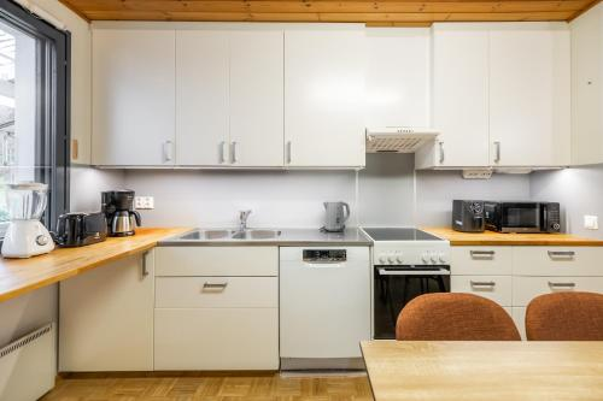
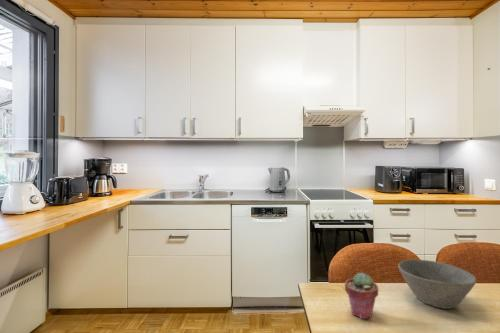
+ potted succulent (361, 292)
+ bowl (434, 285)
